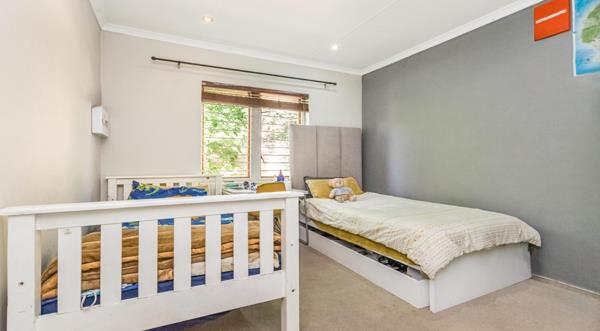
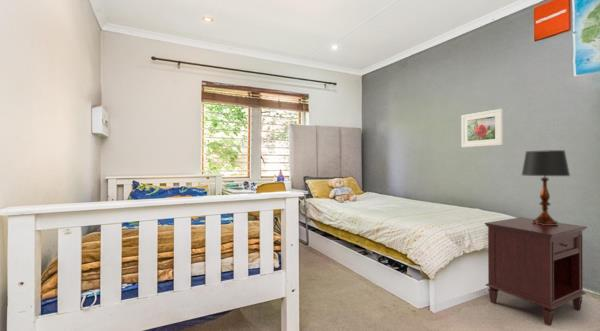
+ nightstand (534, 265)
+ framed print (480, 129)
+ table lamp (544, 186)
